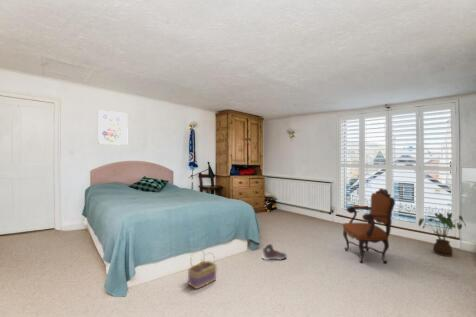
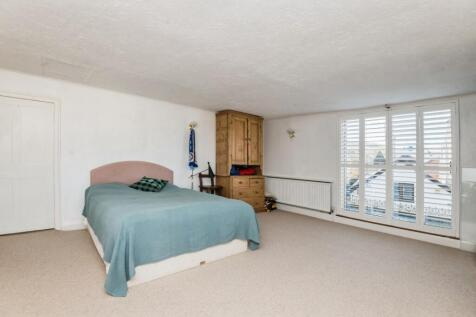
- basket (202, 266)
- sneaker (274, 251)
- armchair (366, 223)
- wall art (113, 128)
- house plant (440, 233)
